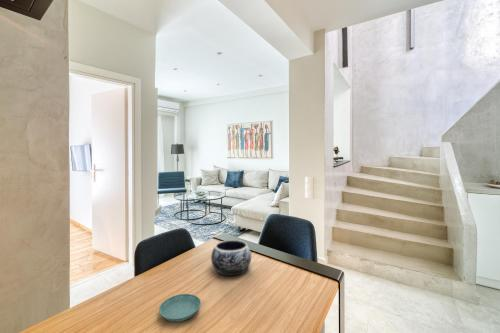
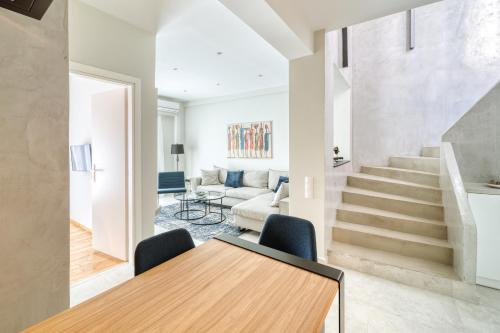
- saucer (180, 308)
- decorative bowl (231, 256)
